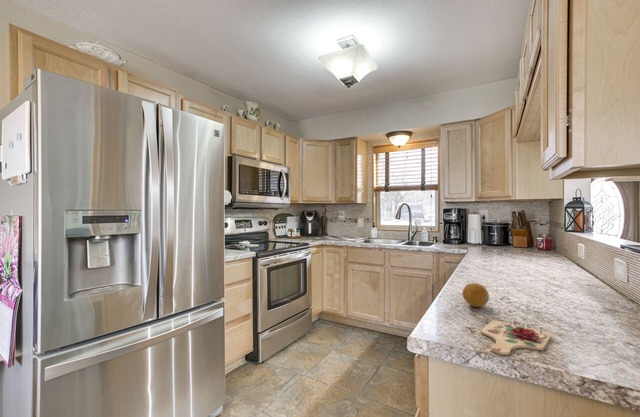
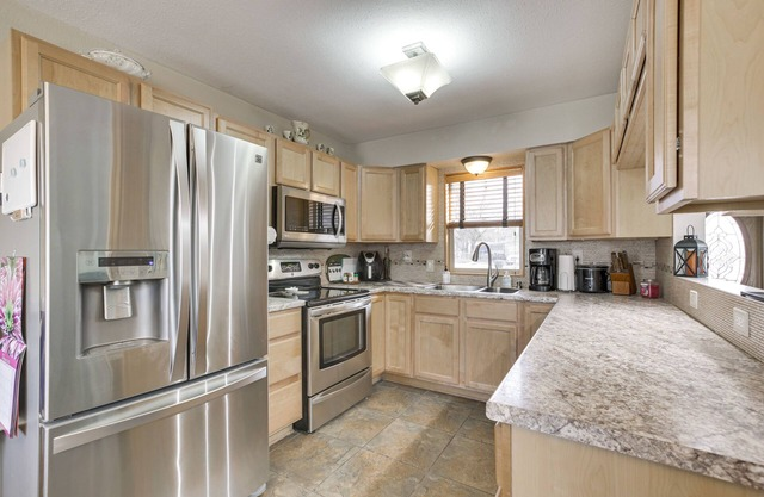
- cutting board (510, 335)
- fruit (475, 294)
